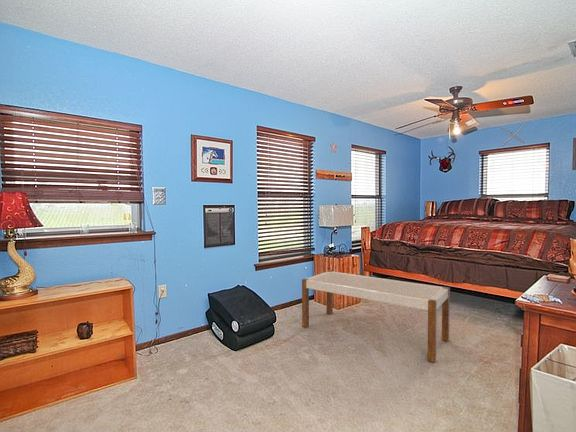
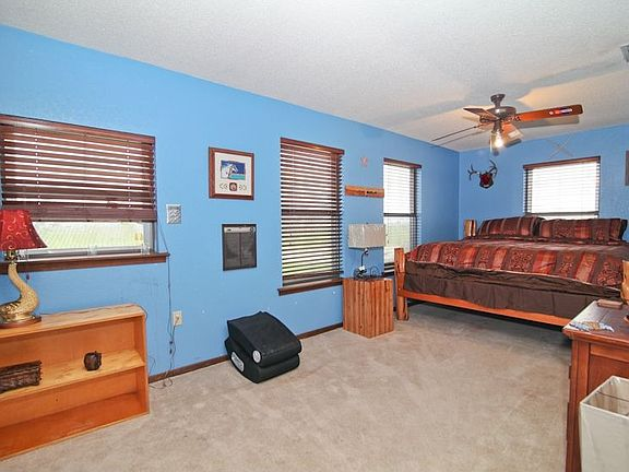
- bench (374, 300)
